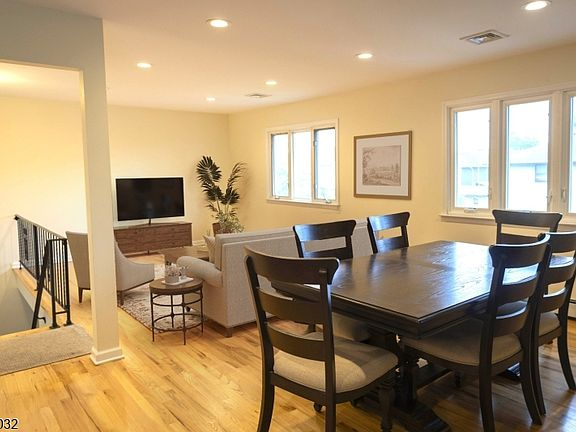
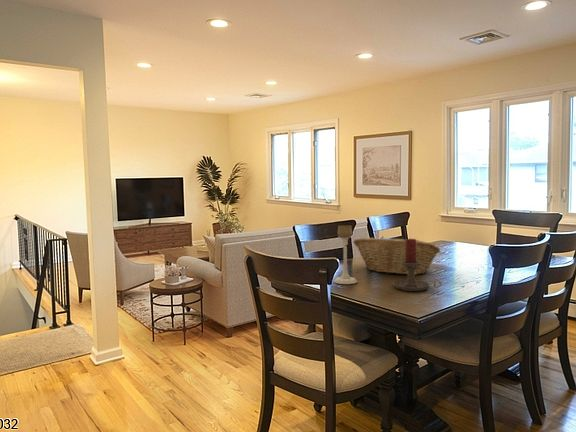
+ fruit basket (395, 252)
+ candle holder (345, 253)
+ candle holder (416, 263)
